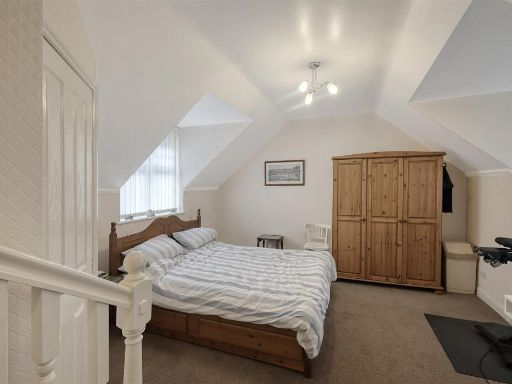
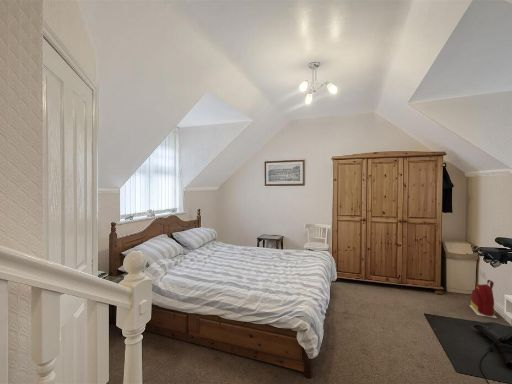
+ backpack (482, 295)
